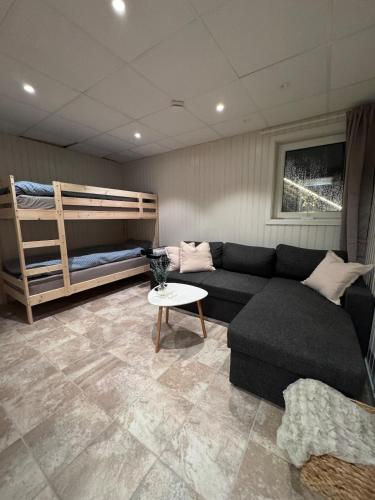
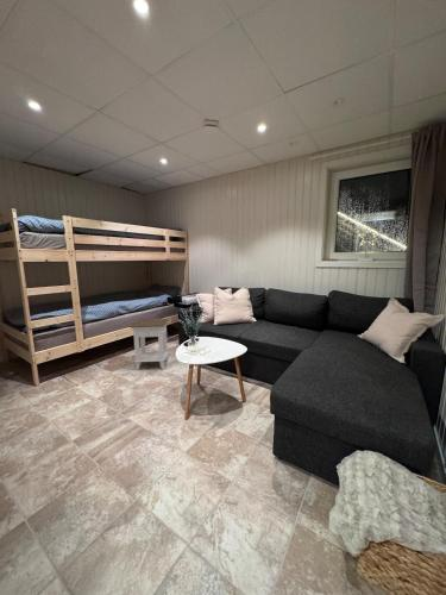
+ nightstand (144, 343)
